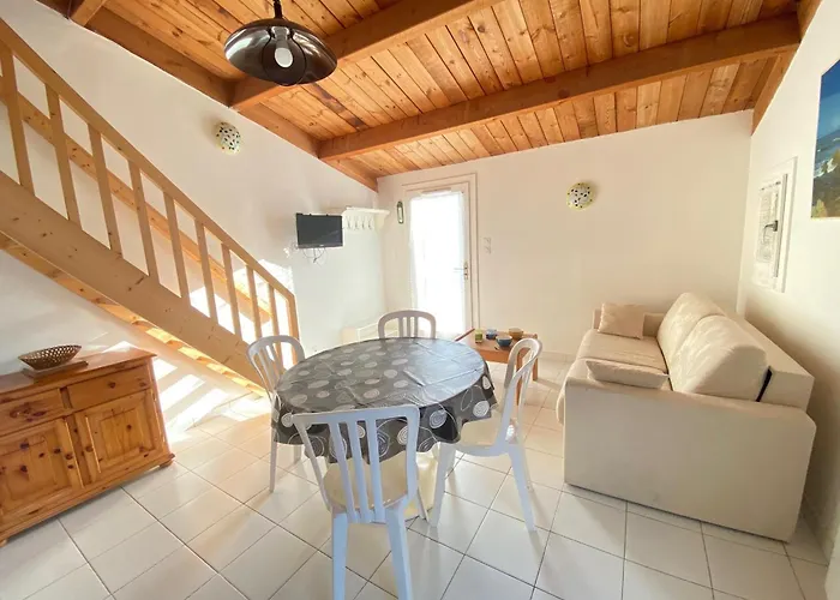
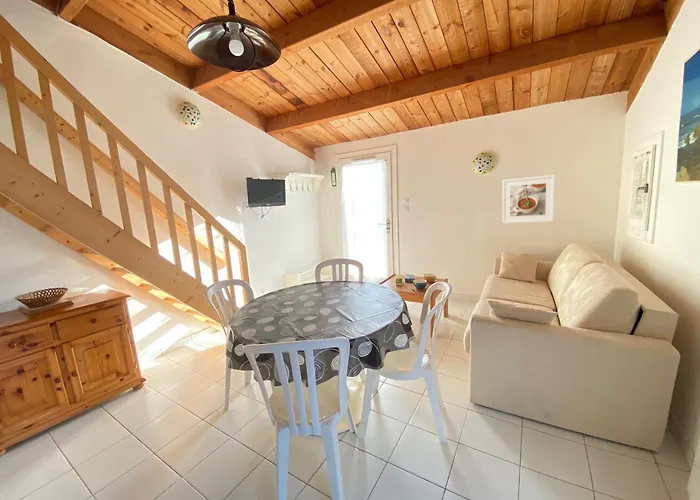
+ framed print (527, 200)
